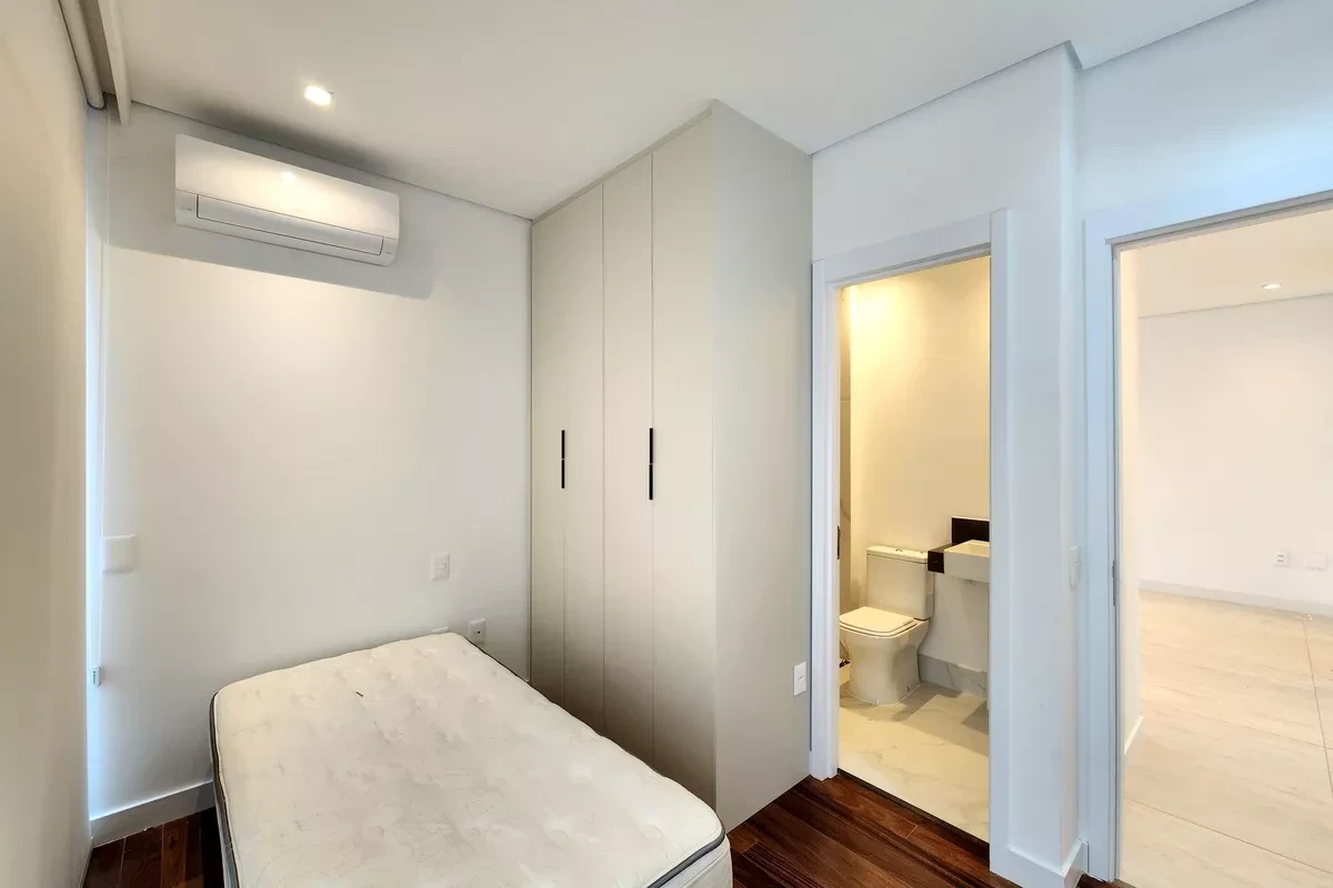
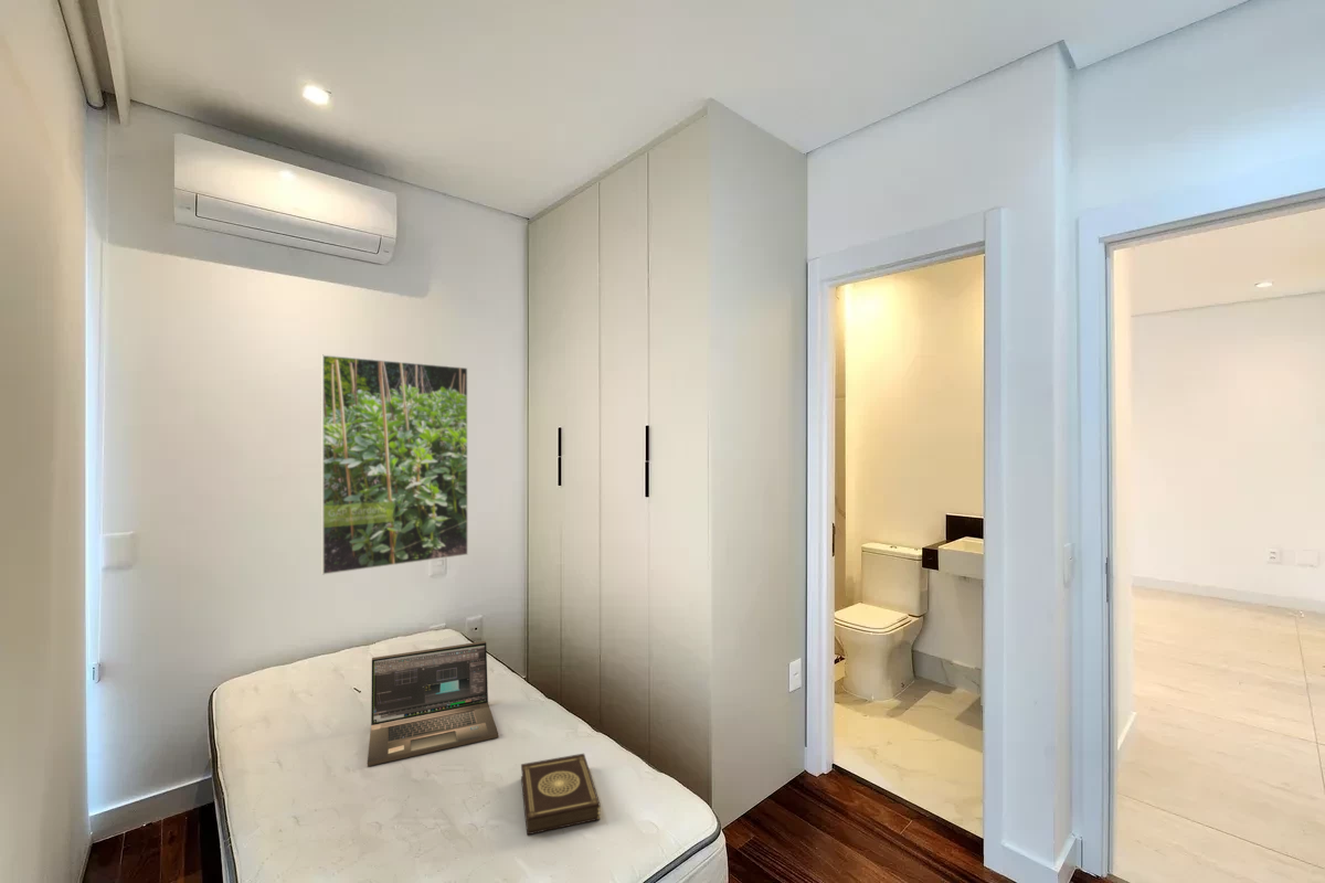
+ laptop (433, 695)
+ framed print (400, 462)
+ book (558, 790)
